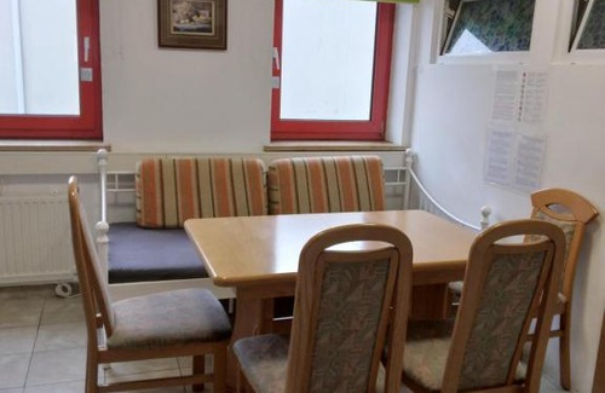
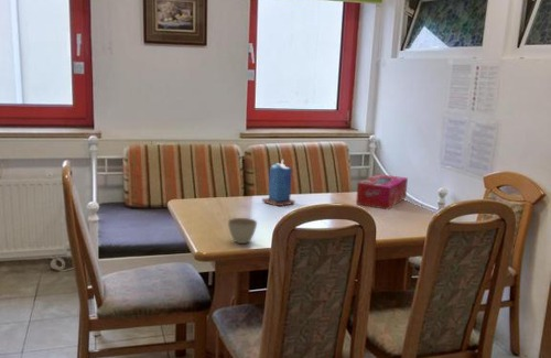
+ flower pot (241, 231)
+ candle (279, 181)
+ tissue box (382, 191)
